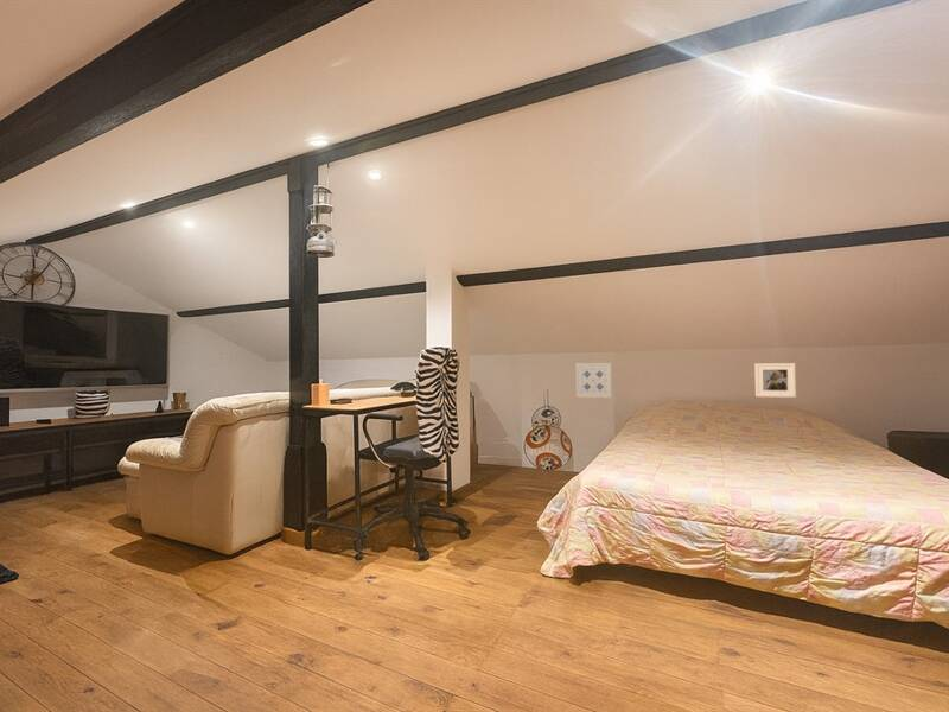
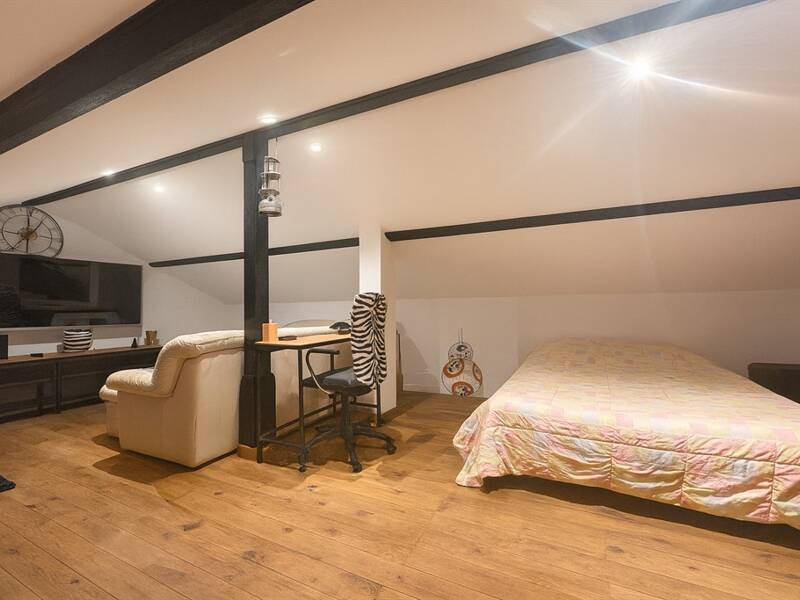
- wall art (593, 380)
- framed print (775, 380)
